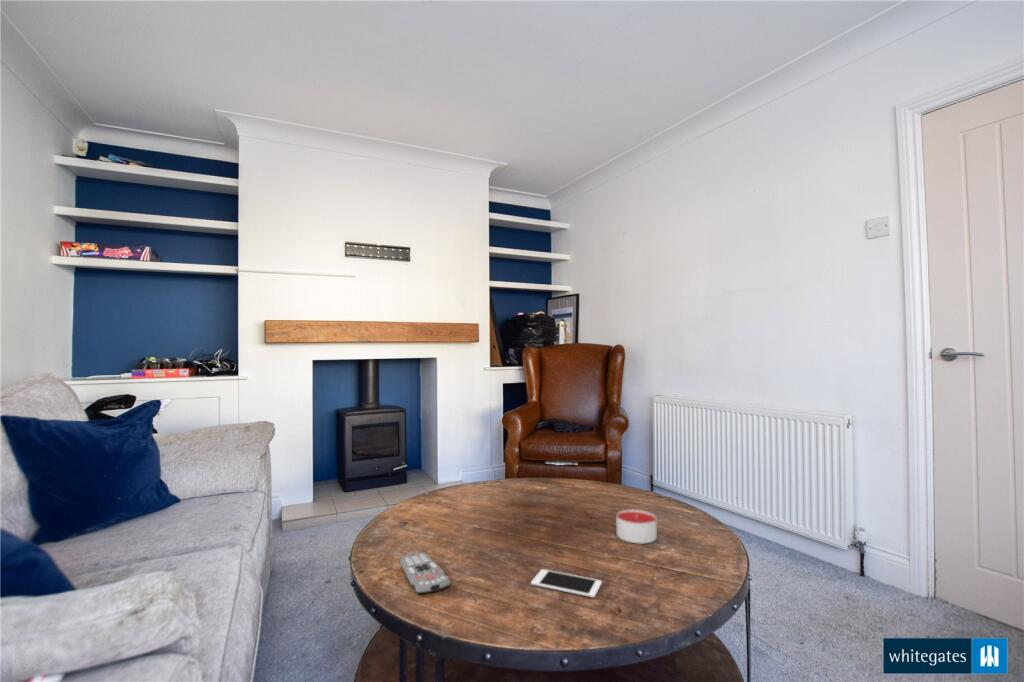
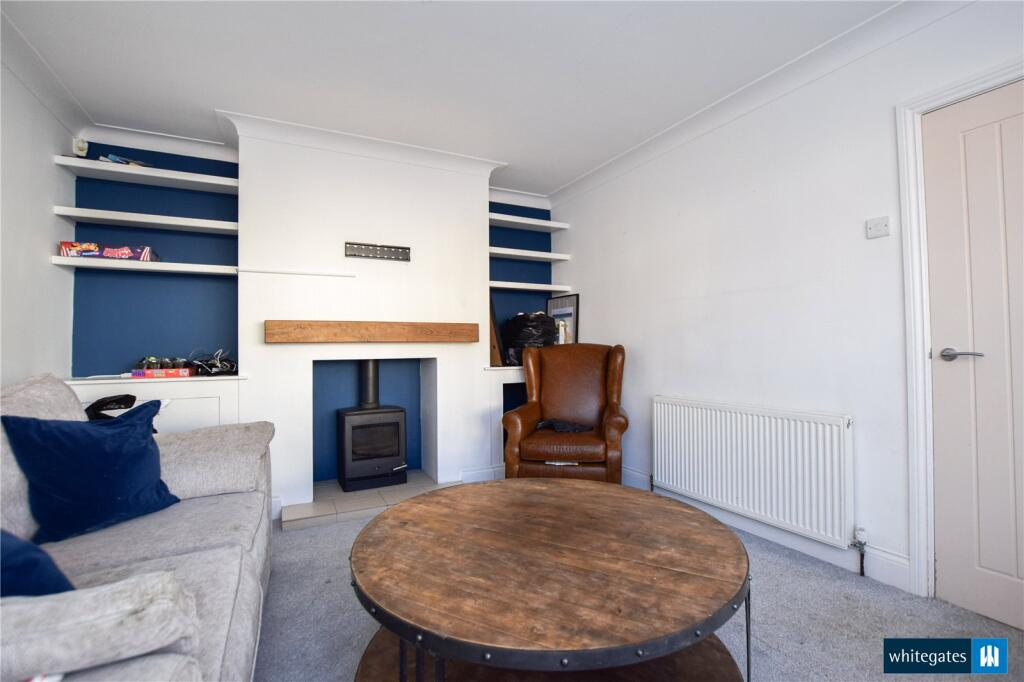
- candle (636, 525)
- cell phone (566, 582)
- remote control (422, 571)
